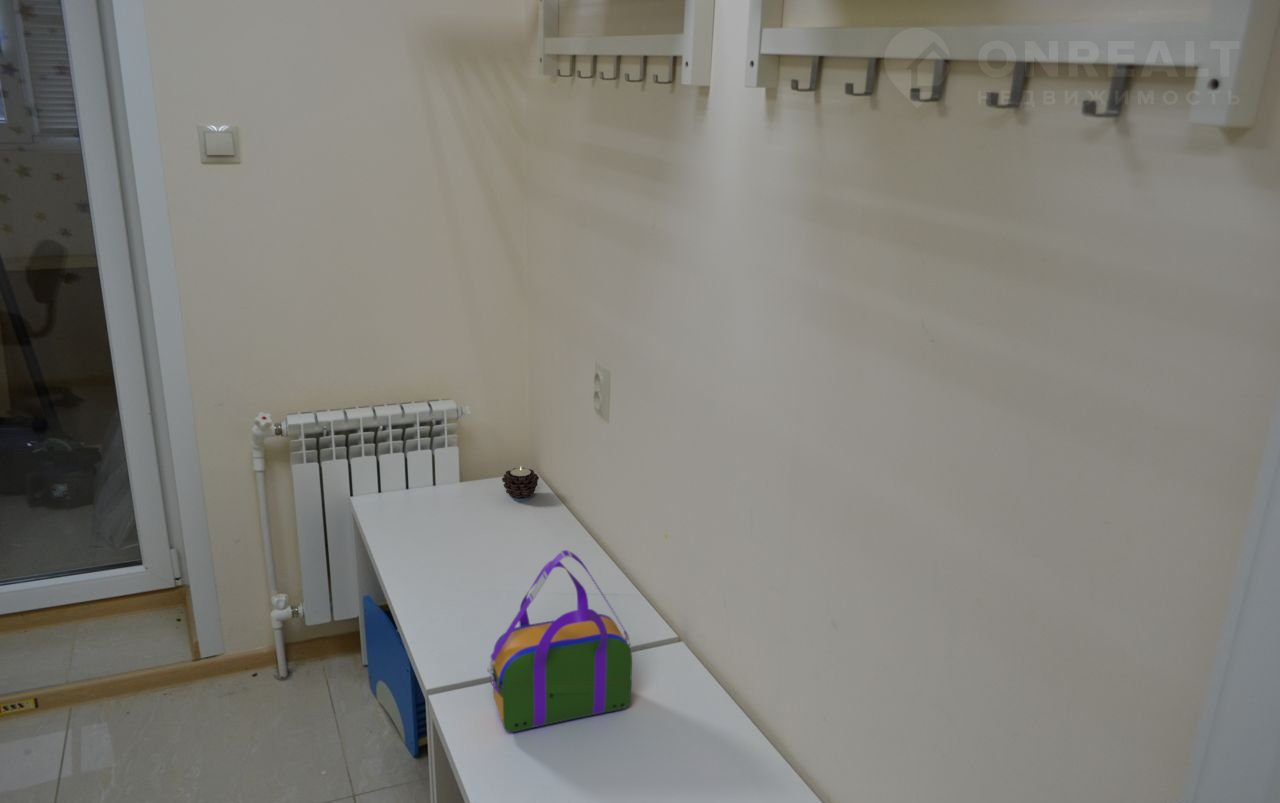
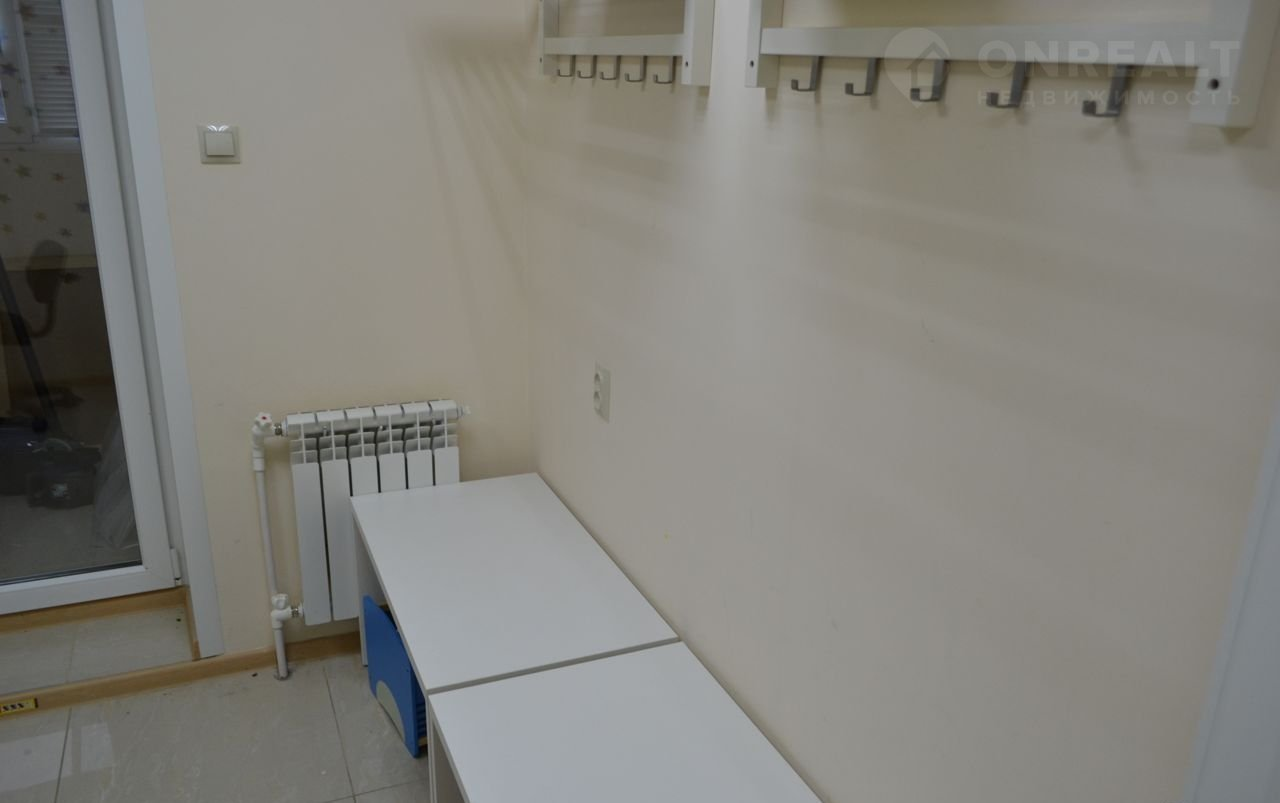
- candle (520, 481)
- handbag (563, 639)
